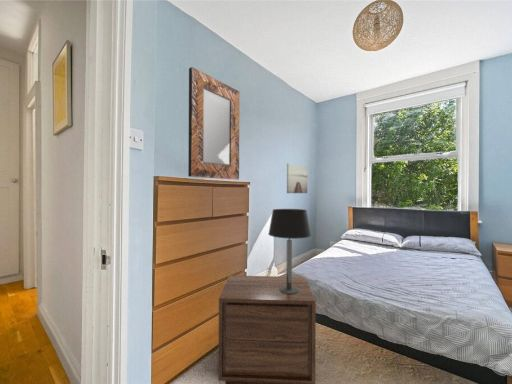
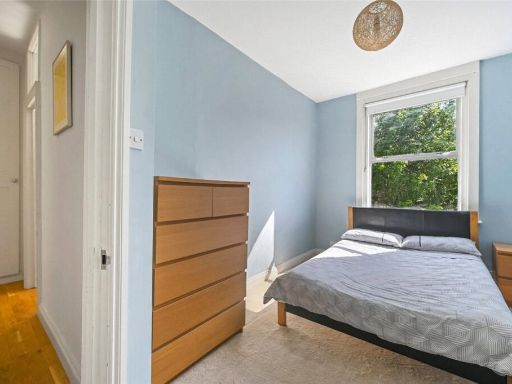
- nightstand (266, 325)
- wall art (297, 179)
- table lamp (289, 249)
- home mirror (216, 129)
